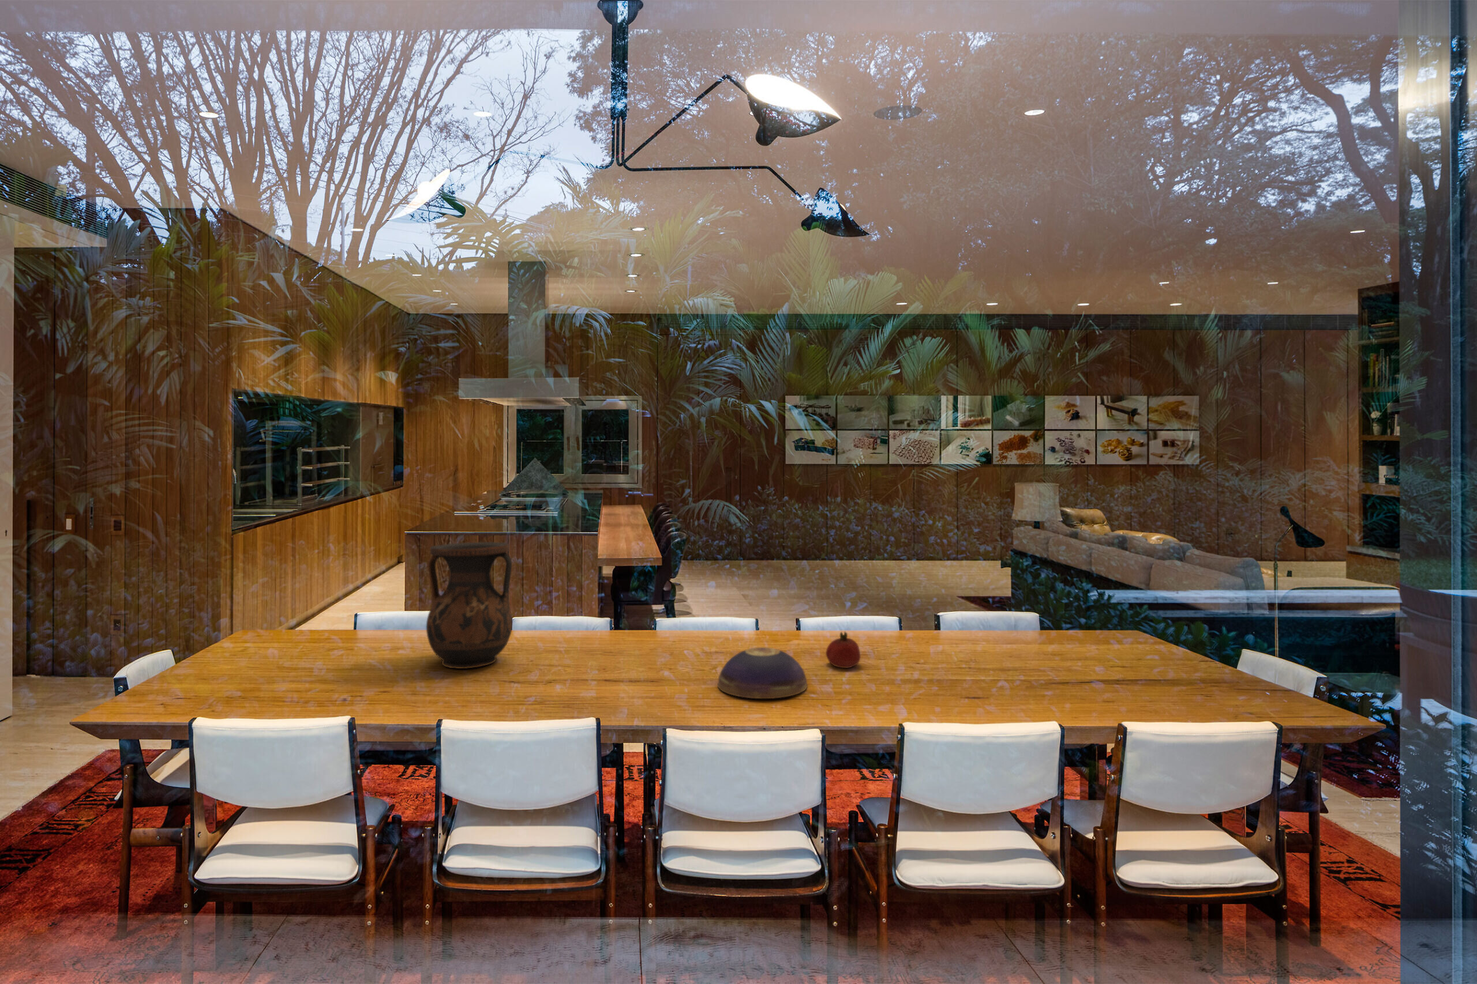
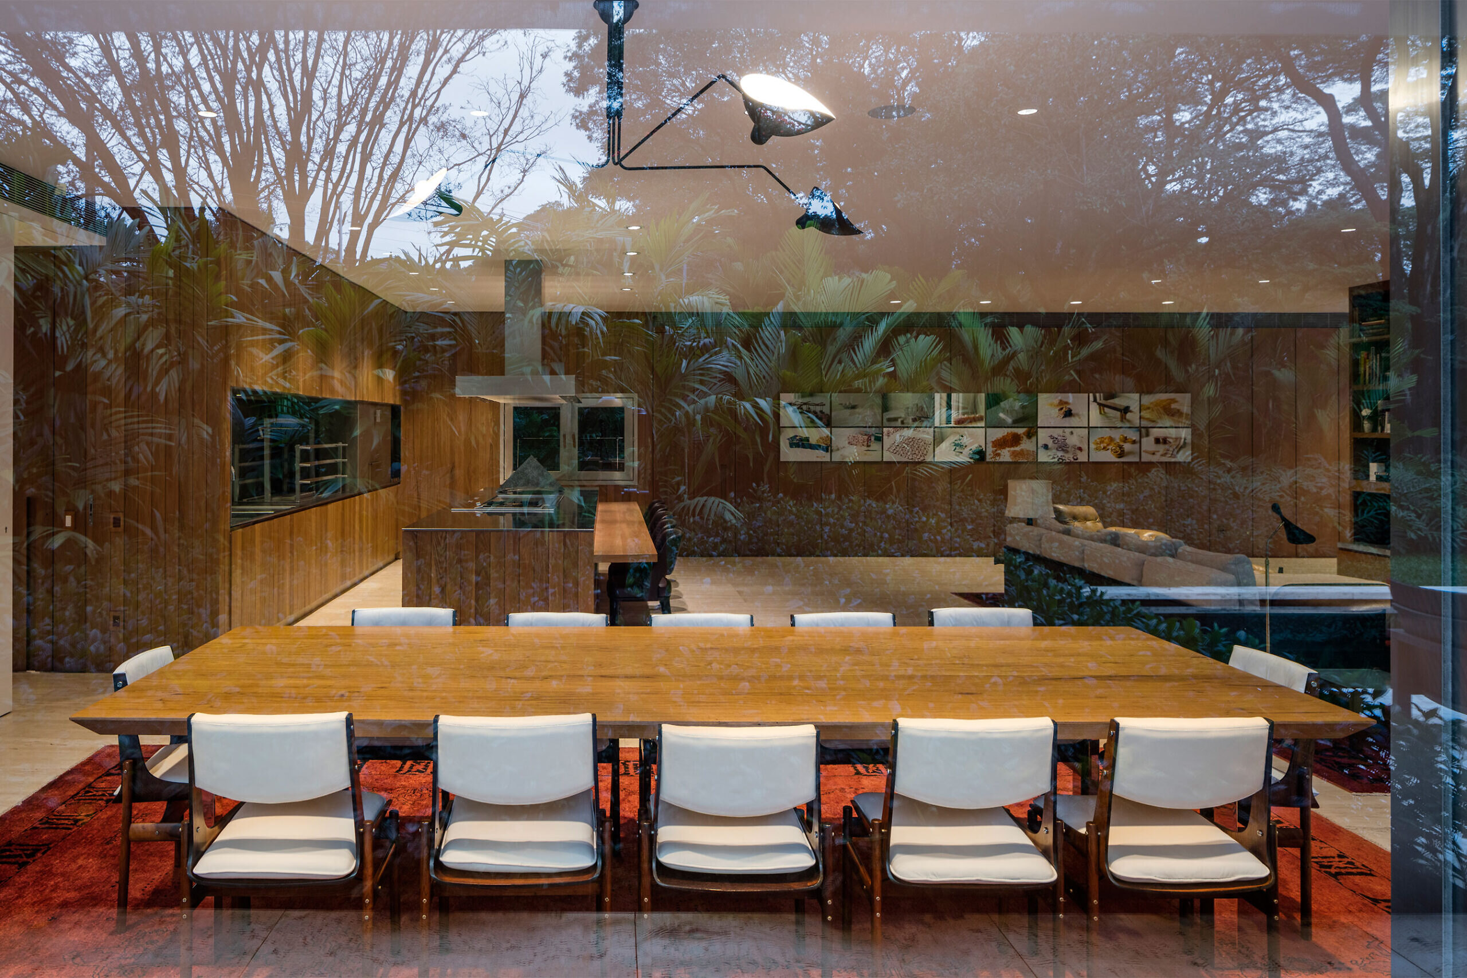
- vase (469, 603)
- decorative bowl (763, 667)
- fruit (843, 648)
